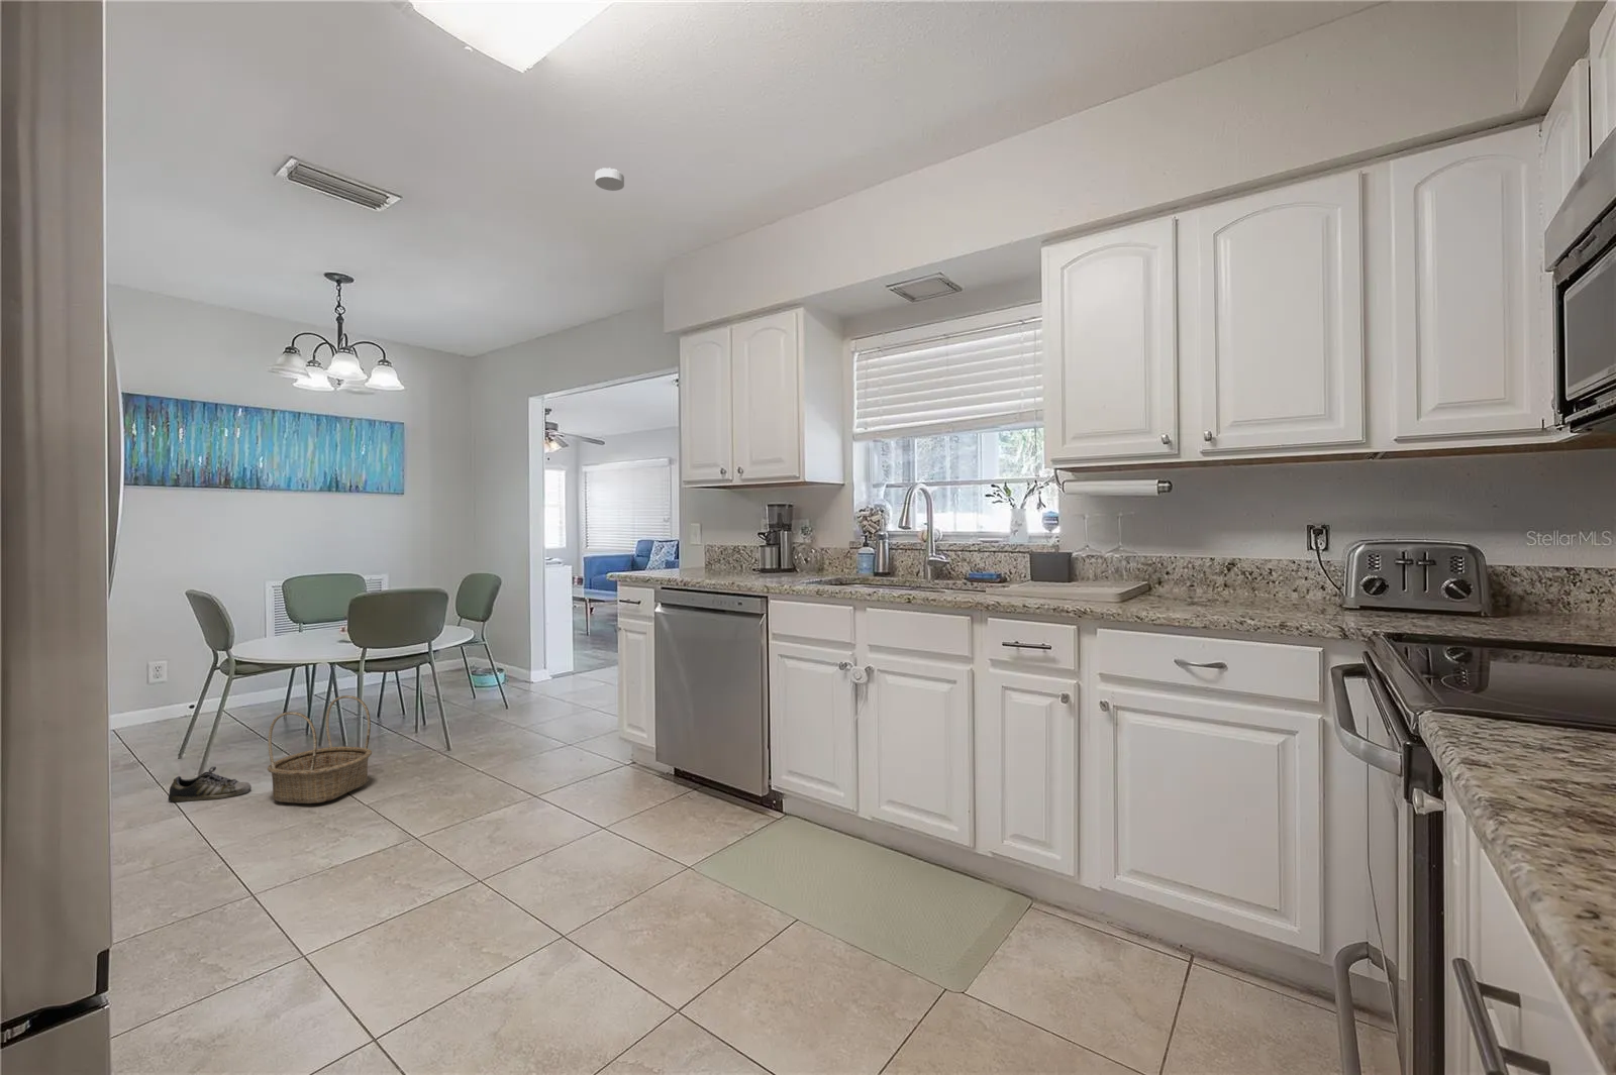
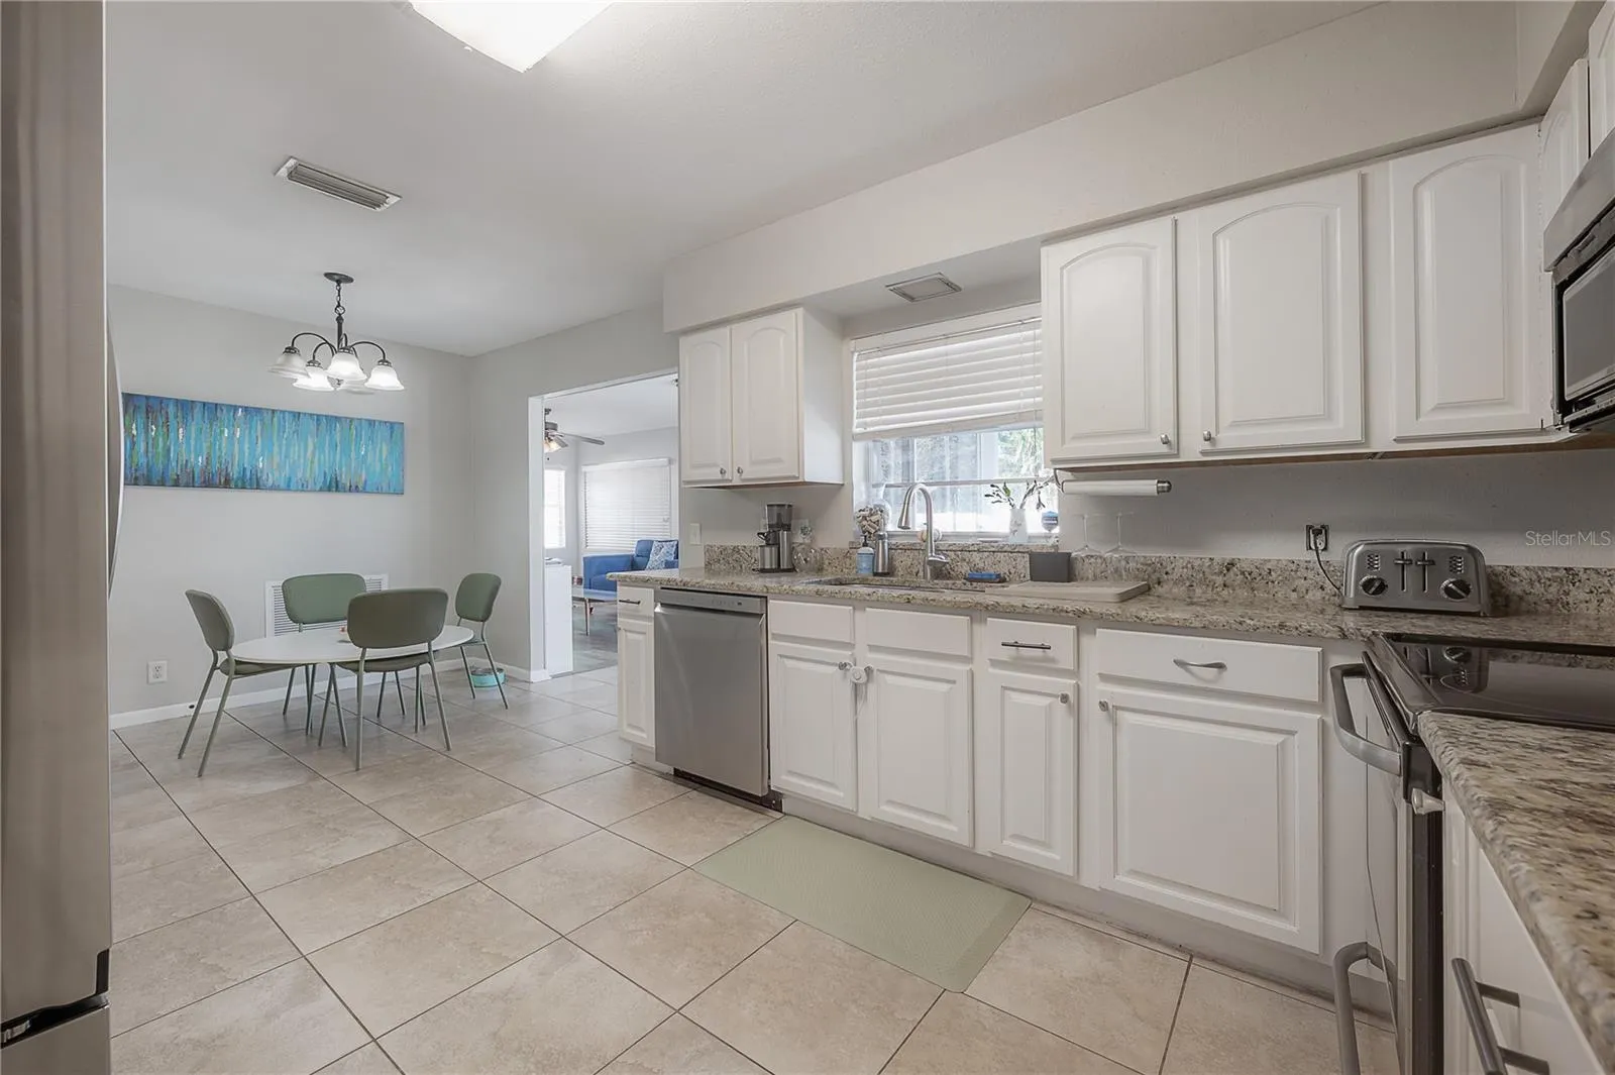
- basket (322, 747)
- smoke detector (609, 176)
- shoe (210, 782)
